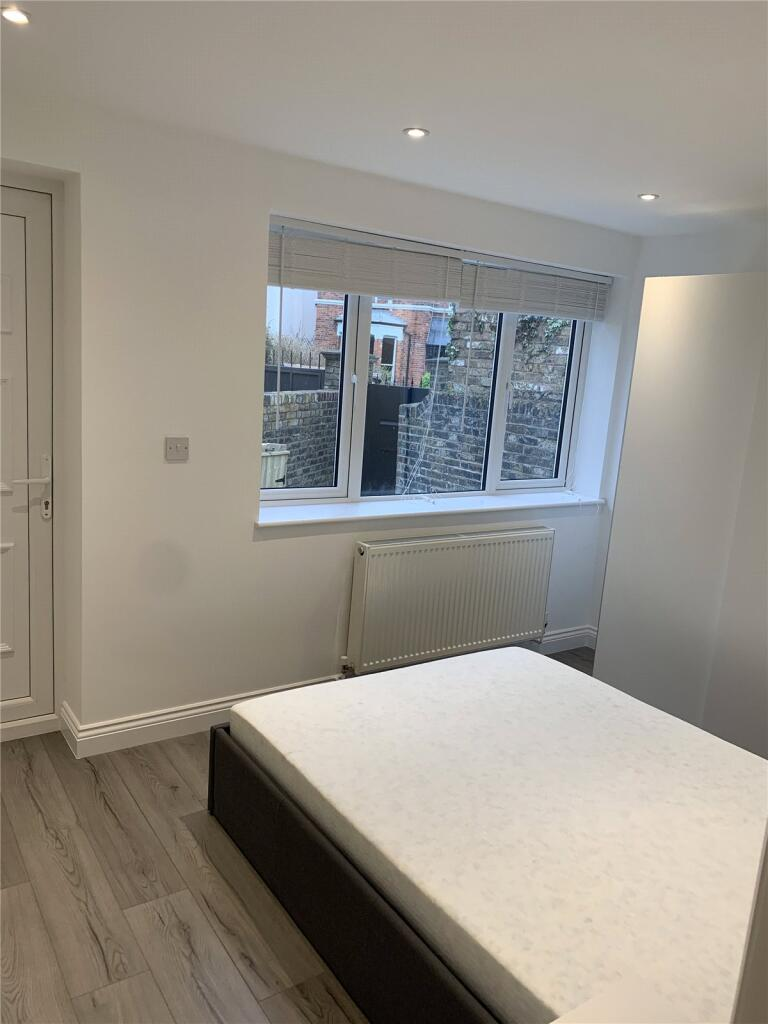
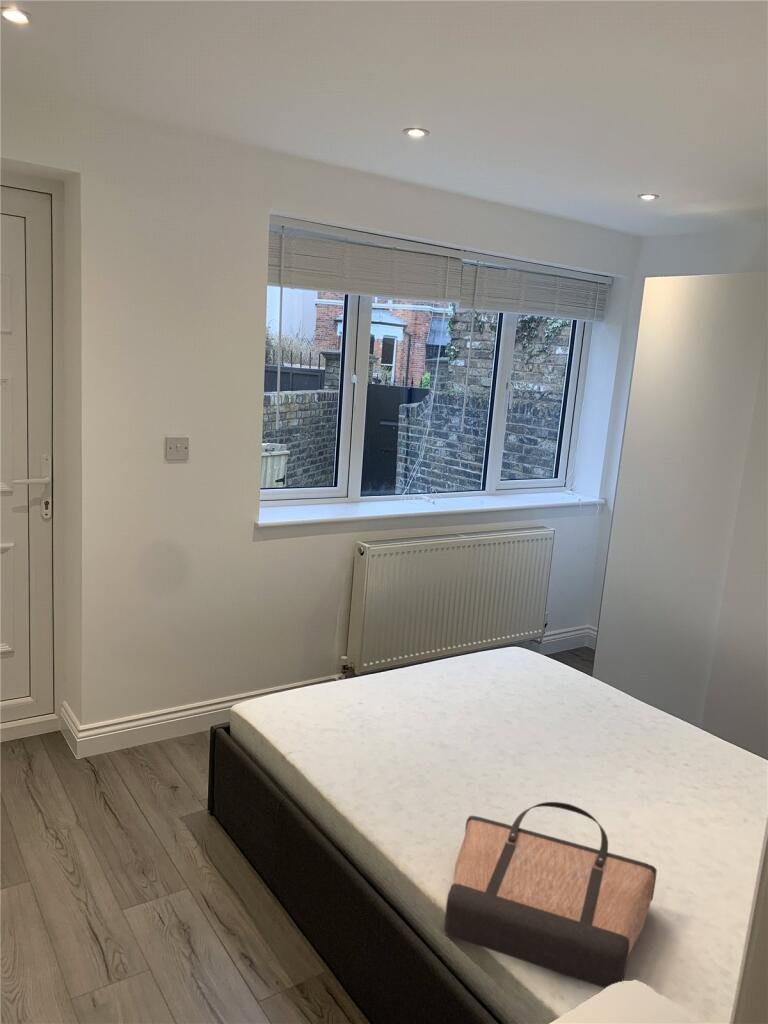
+ shopping bag (550, 875)
